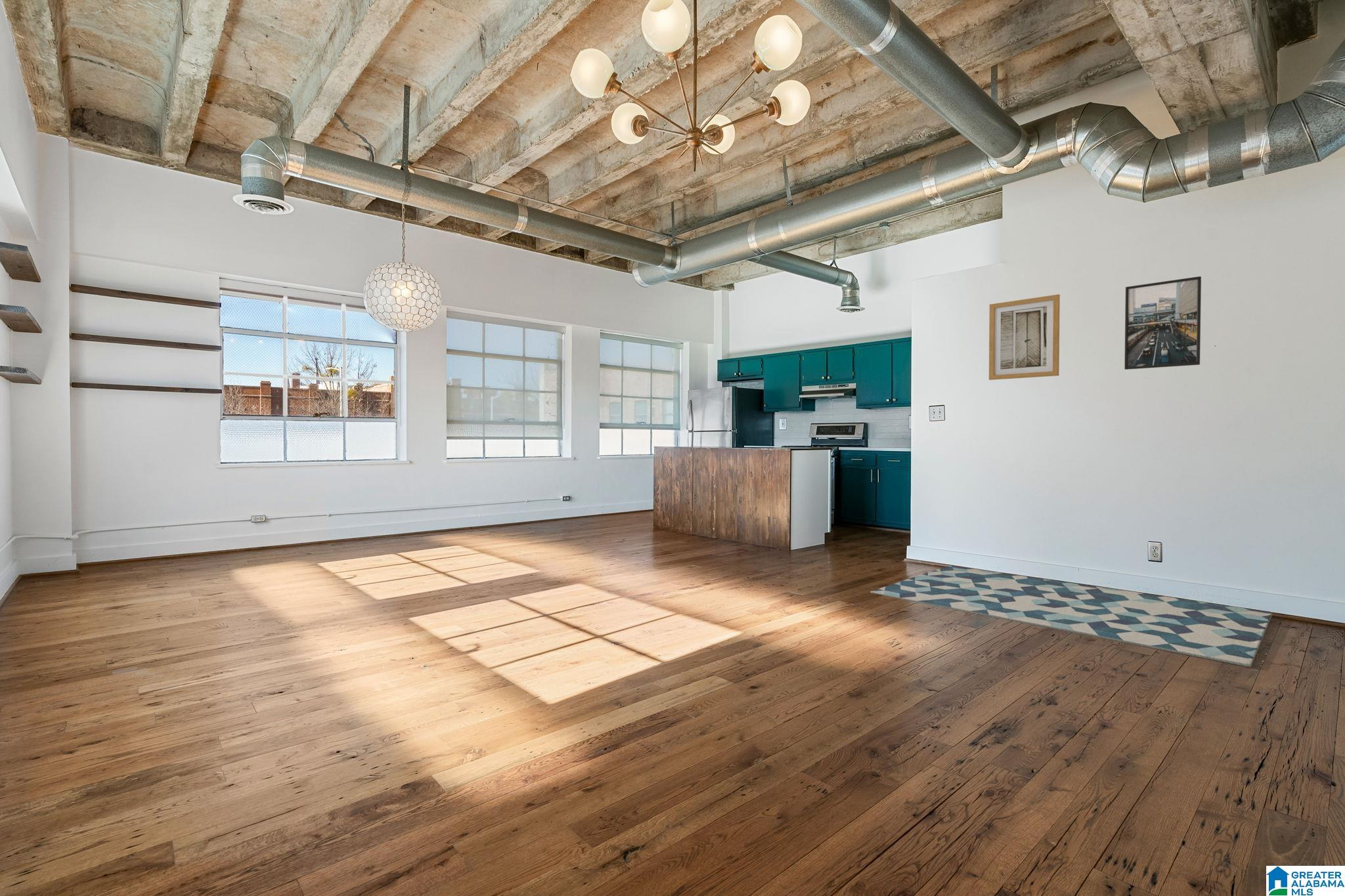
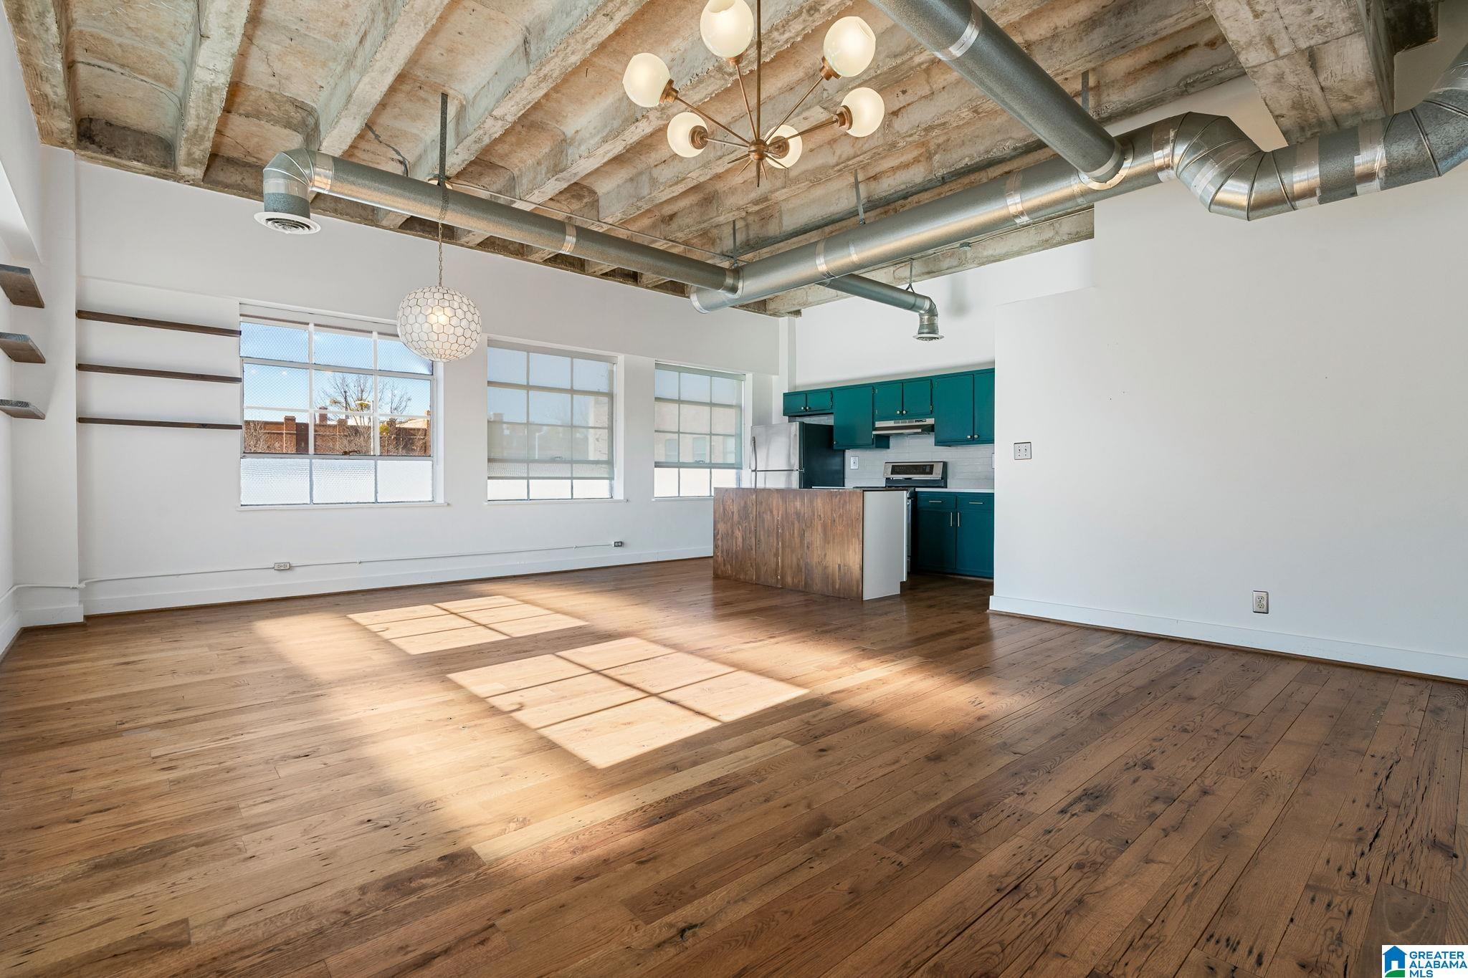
- rug (1059, 602)
- wall art (1023, 339)
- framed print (1161, 324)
